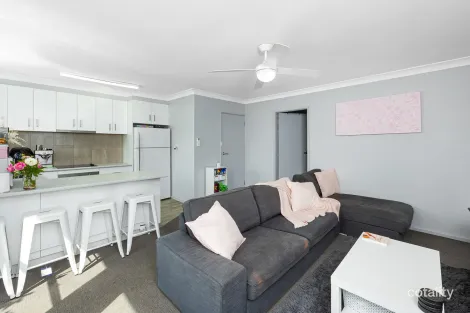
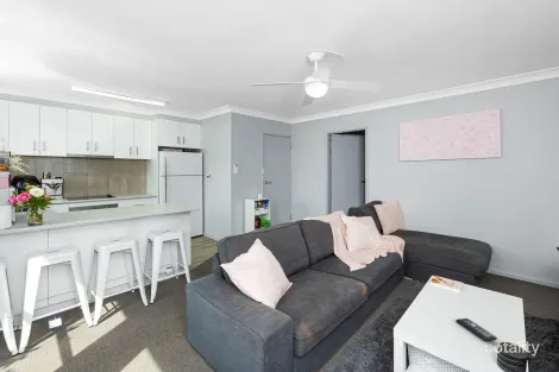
+ remote control (475, 328)
